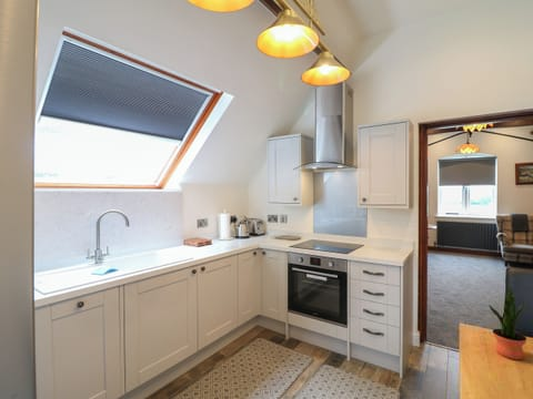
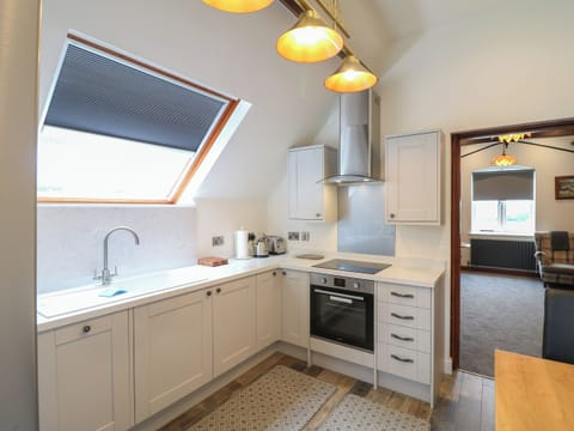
- potted plant (507, 320)
